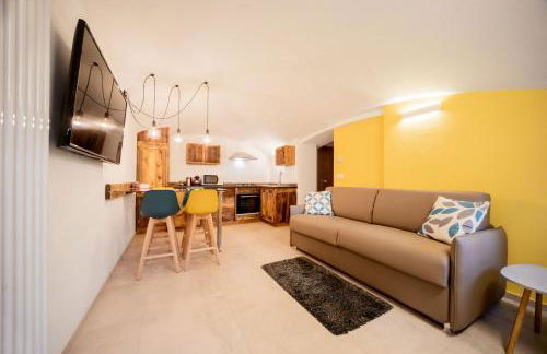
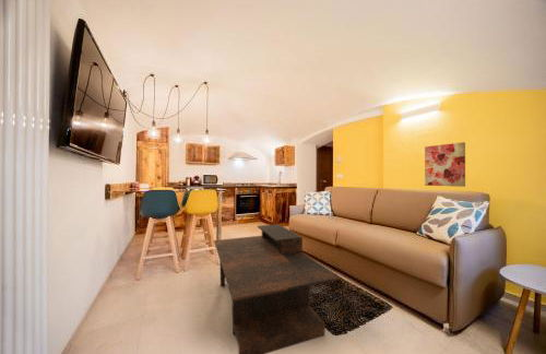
+ coffee table (262, 272)
+ wall art (443, 165)
